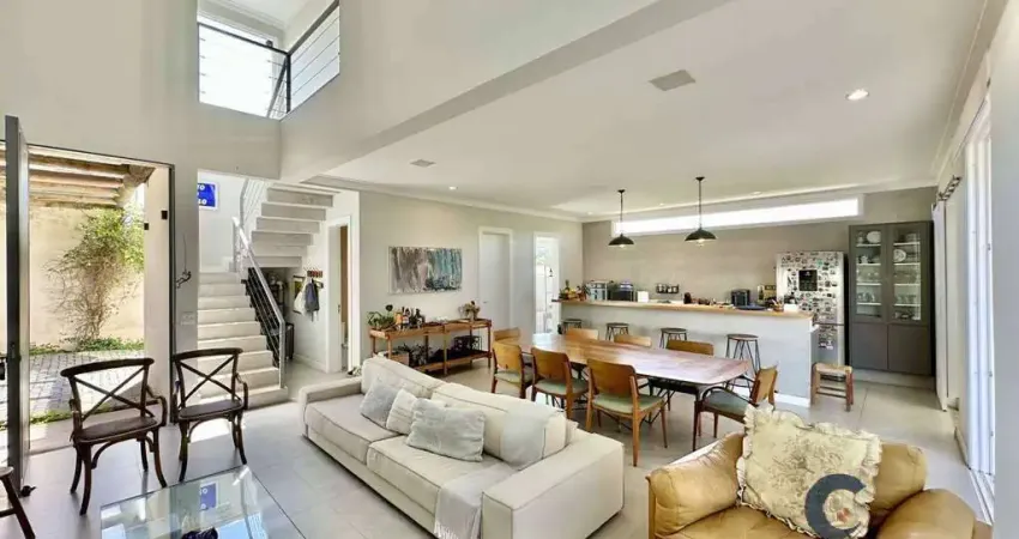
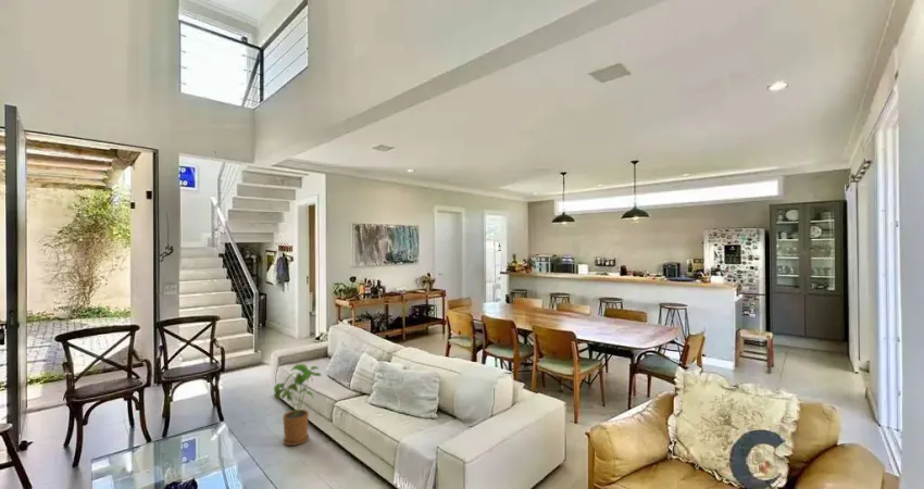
+ house plant (295, 403)
